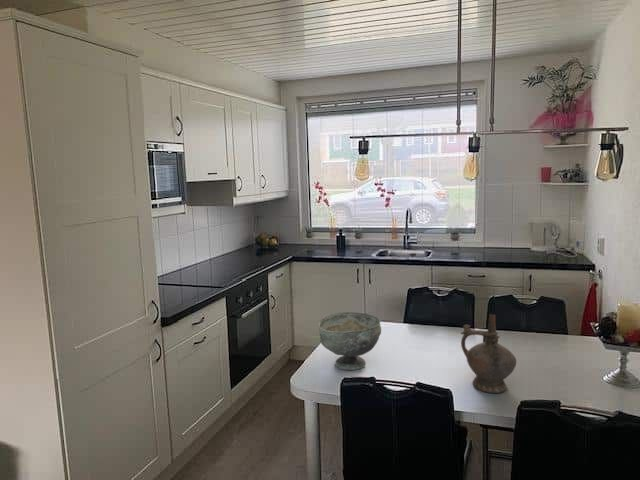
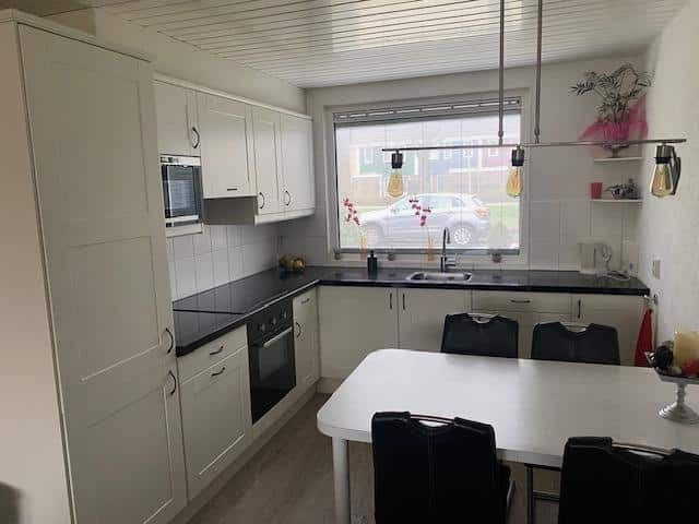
- decorative bowl (349, 342)
- ceremonial vessel (488, 350)
